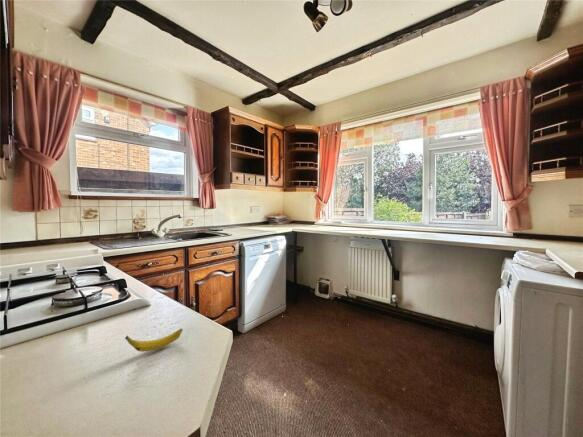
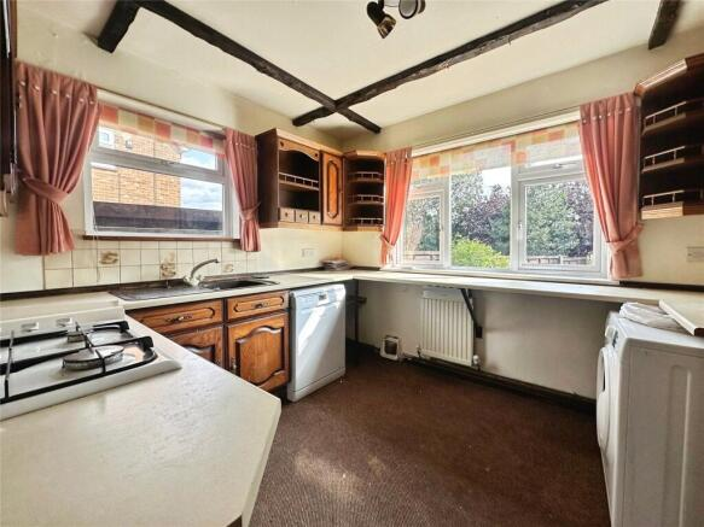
- banana (157, 339)
